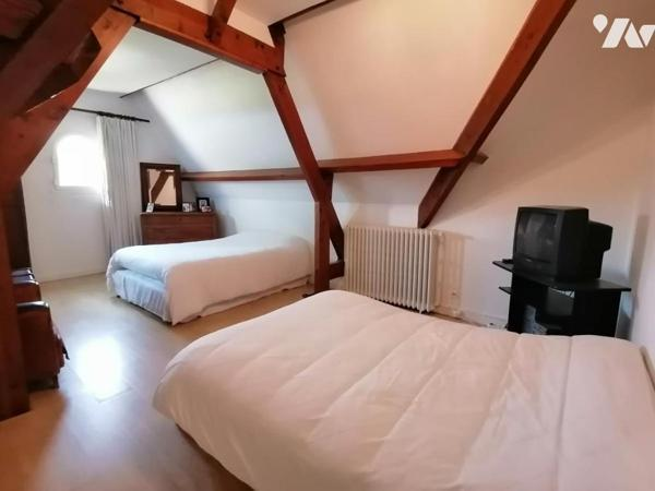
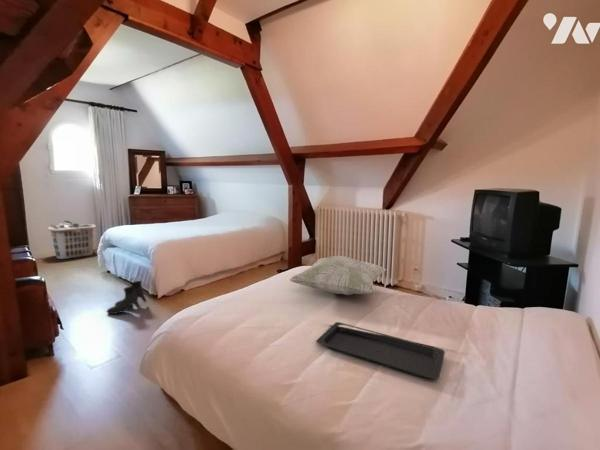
+ clothes hamper (73, 238)
+ decorative pillow (341, 274)
+ boots (126, 296)
+ serving tray (378, 348)
